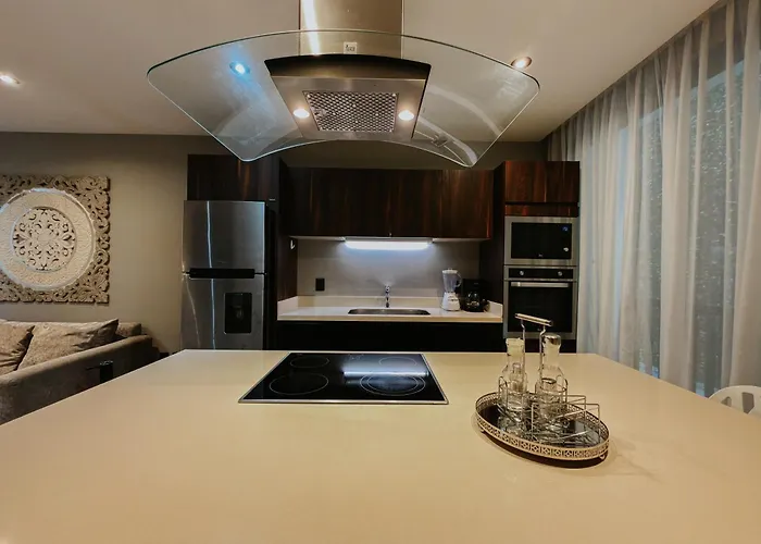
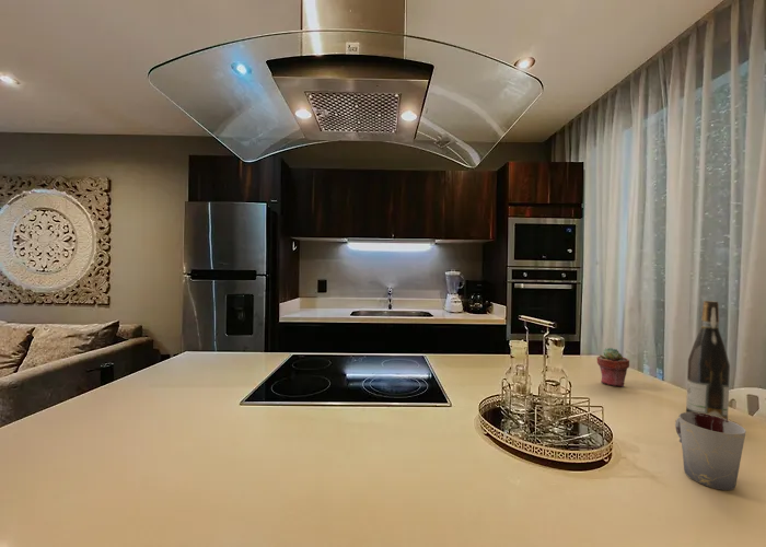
+ wine bottle (708, 358)
+ cup (701, 445)
+ potted succulent (613, 365)
